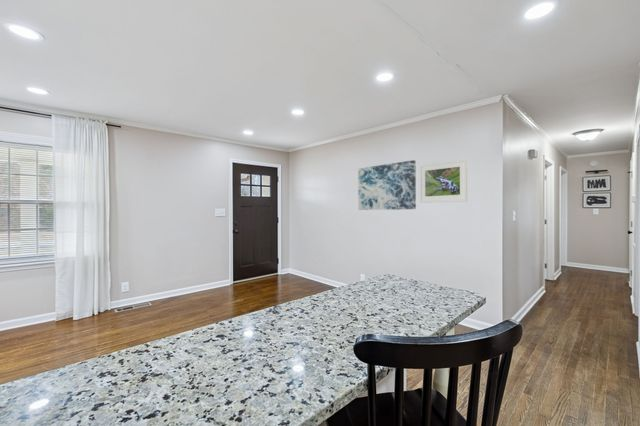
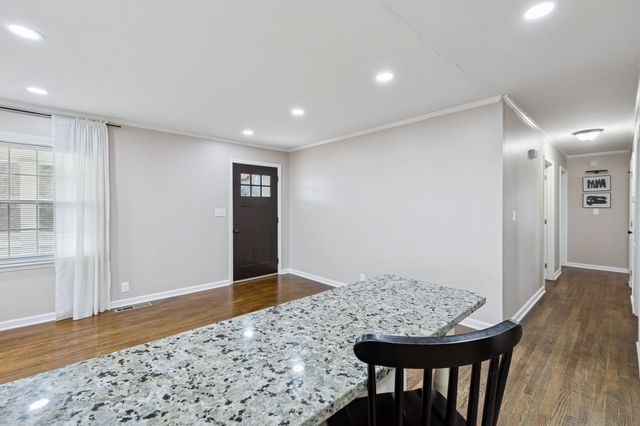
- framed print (441, 182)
- wall art (384, 187)
